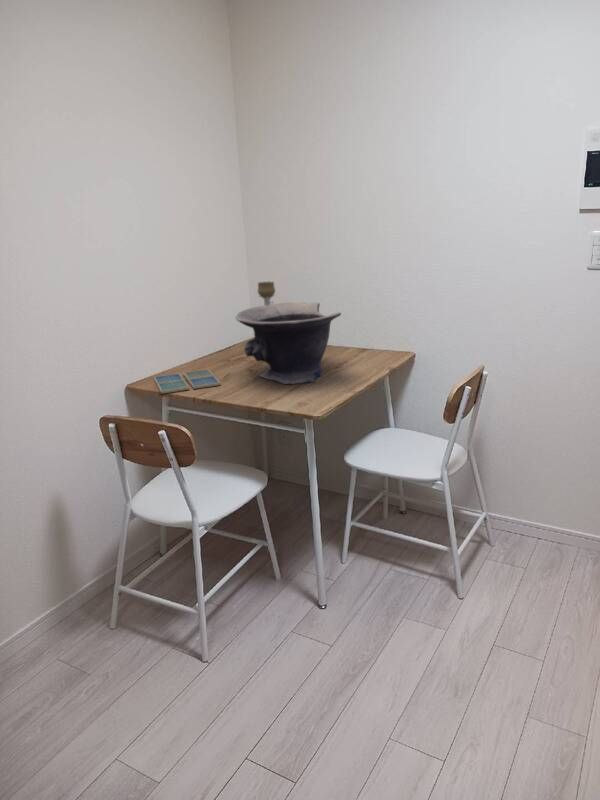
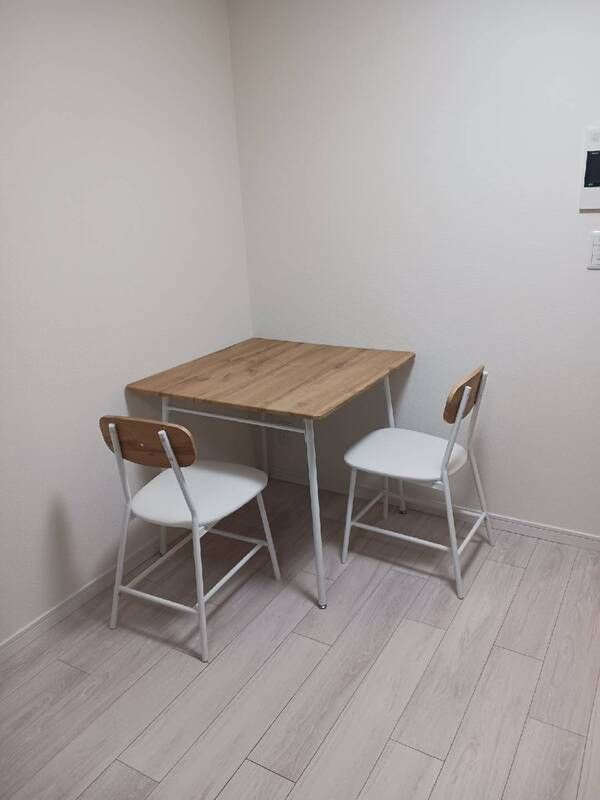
- drink coaster (187, 379)
- decorative bowl (288, 343)
- candle holder (268, 304)
